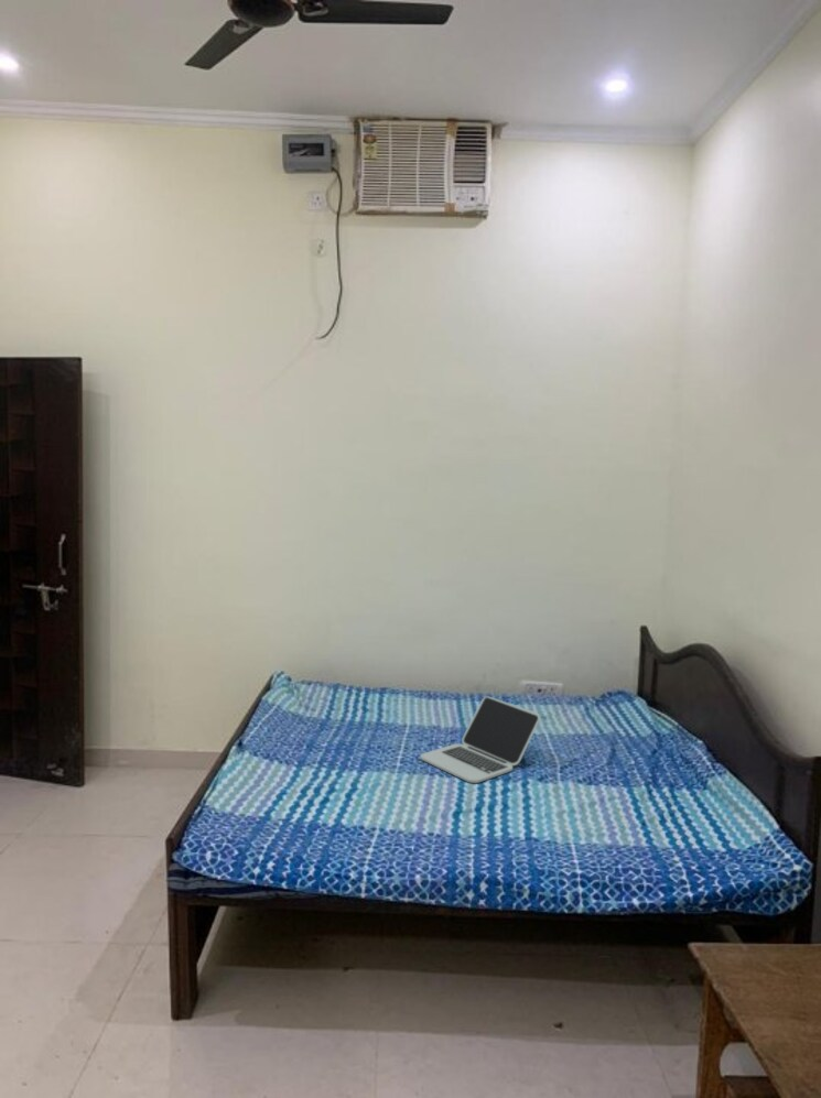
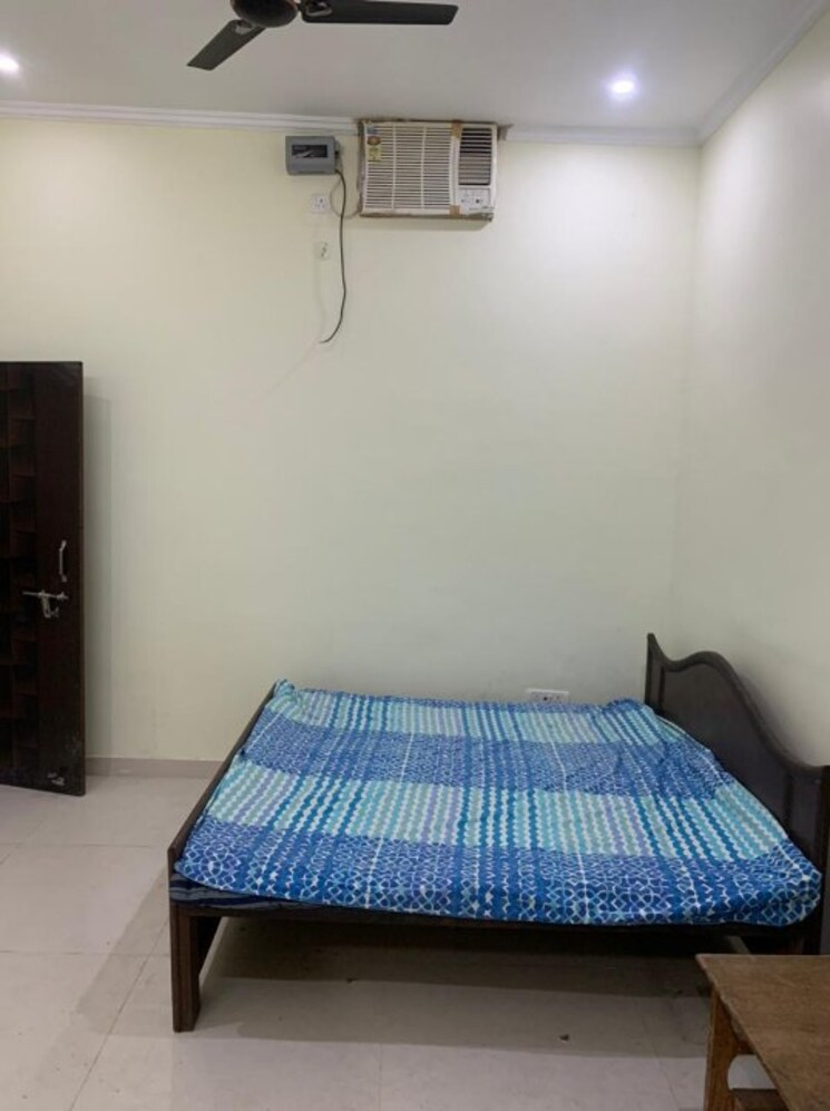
- laptop (479, 736)
